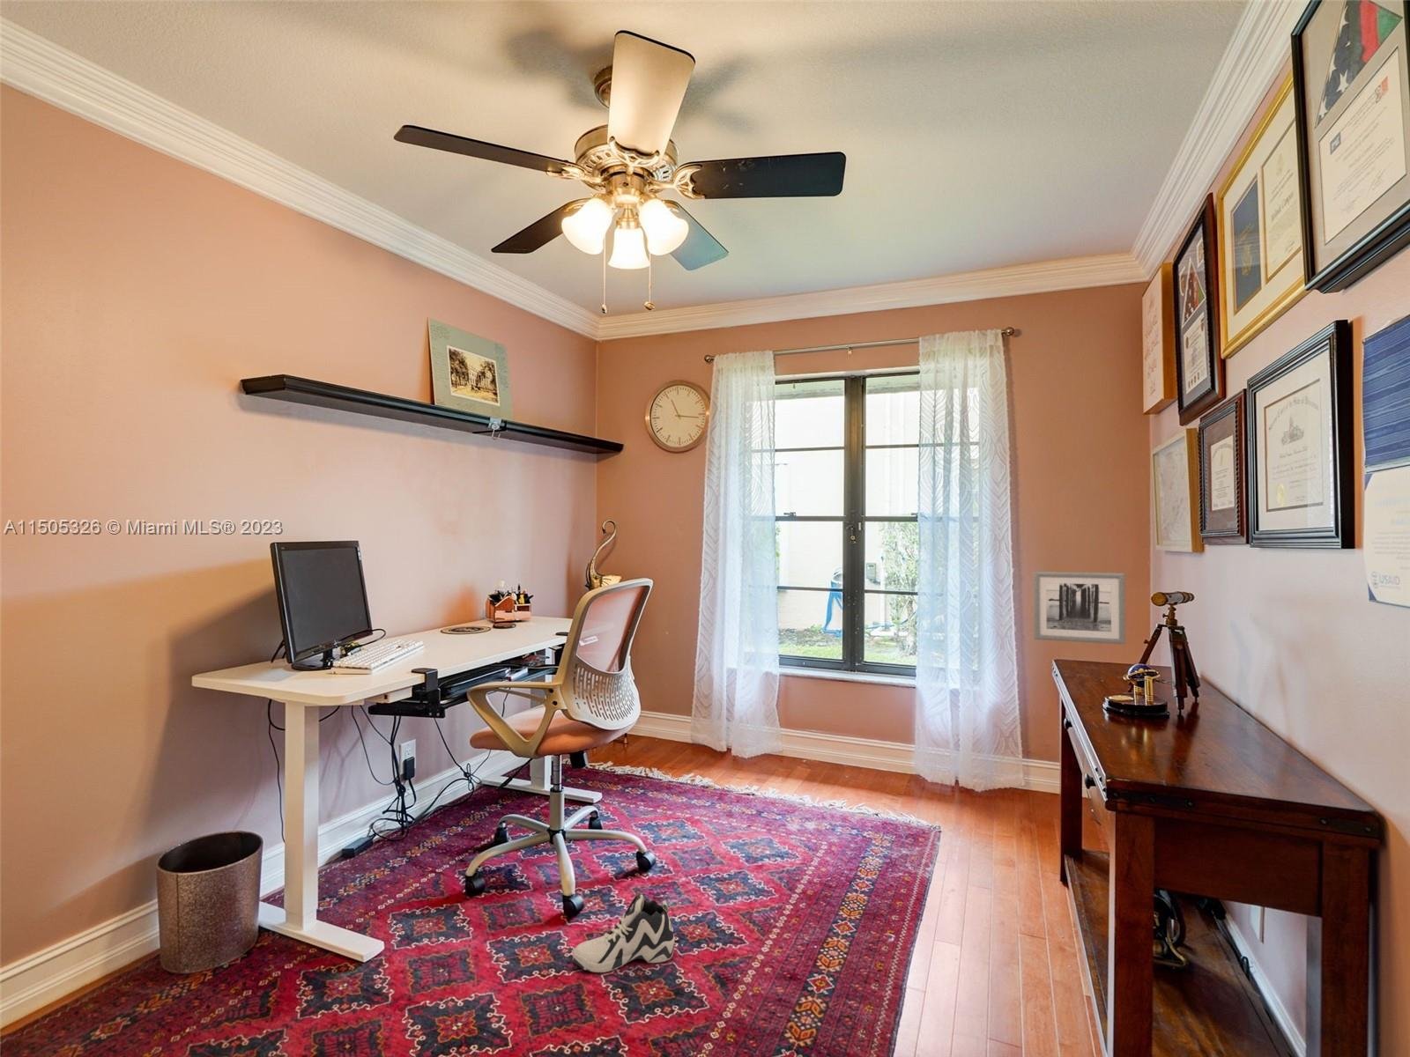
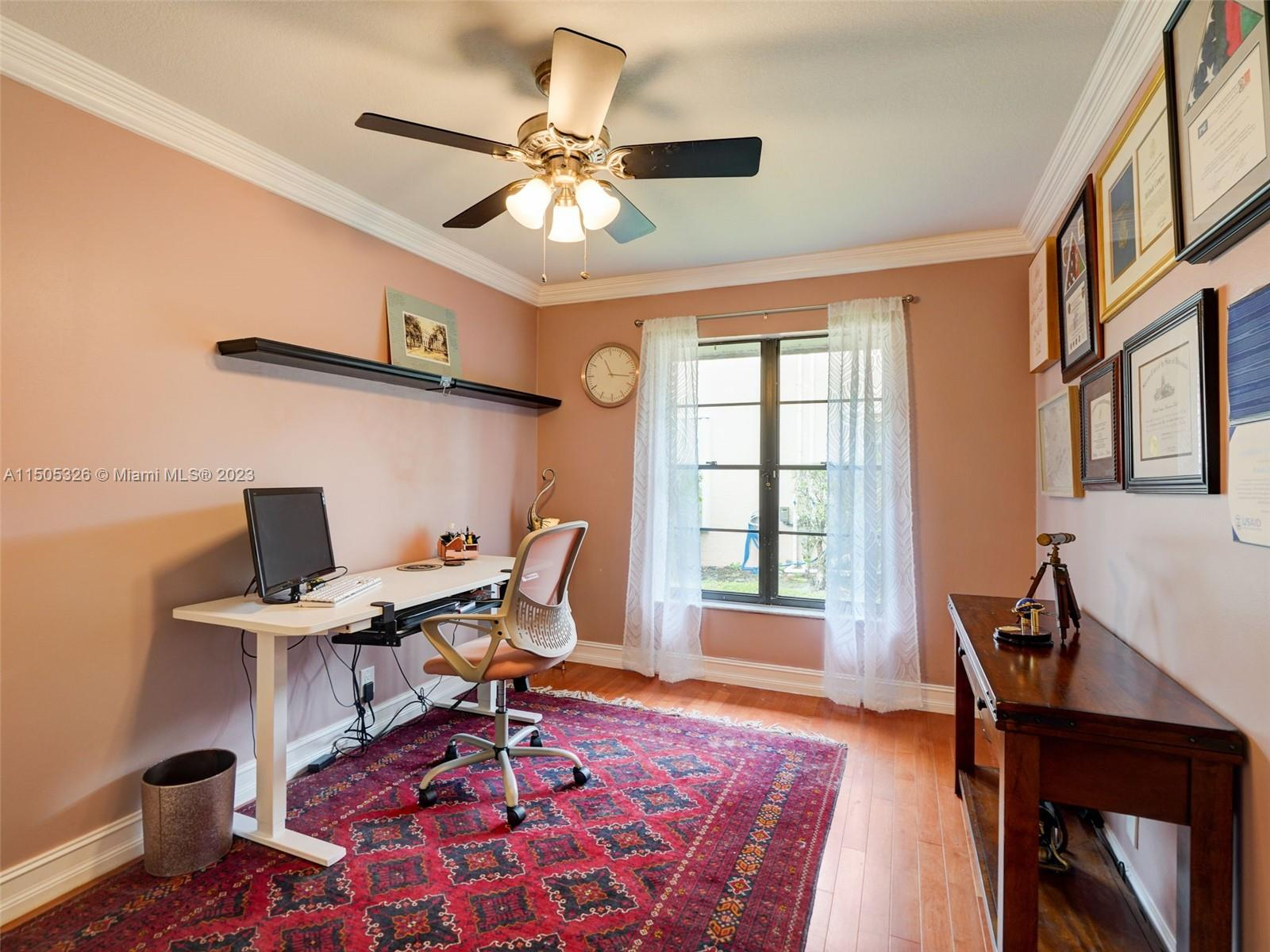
- wall art (1078, 607)
- sneaker (624, 926)
